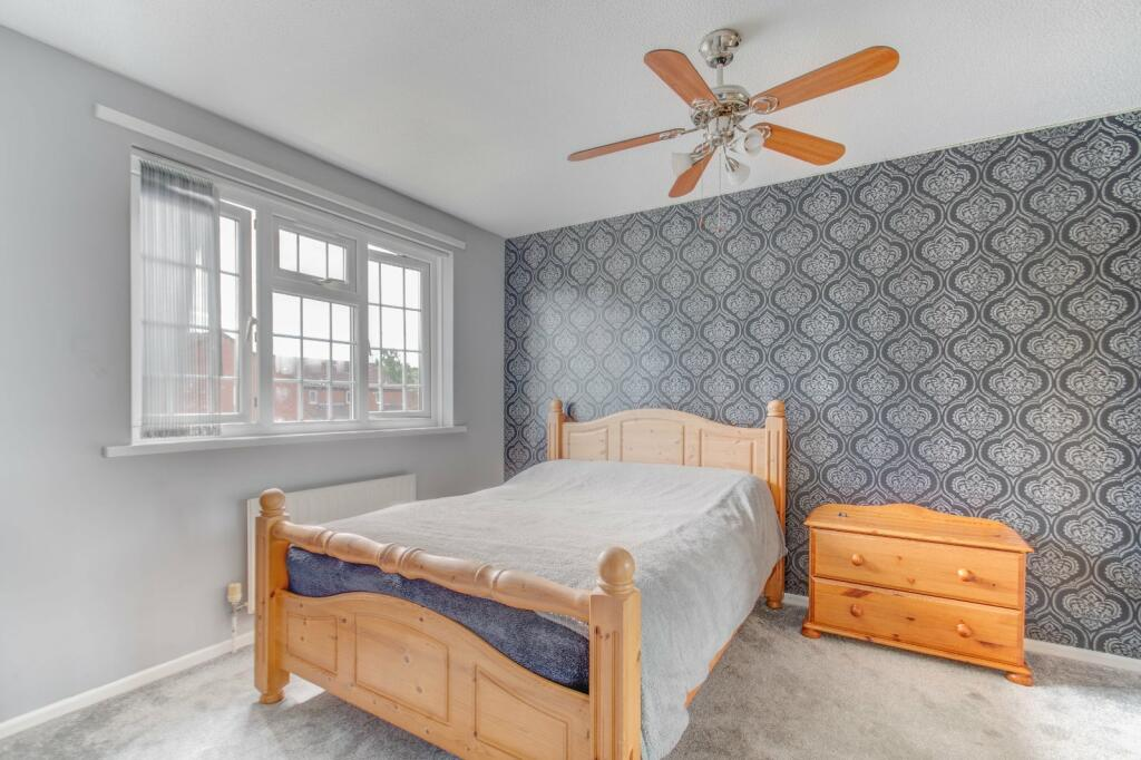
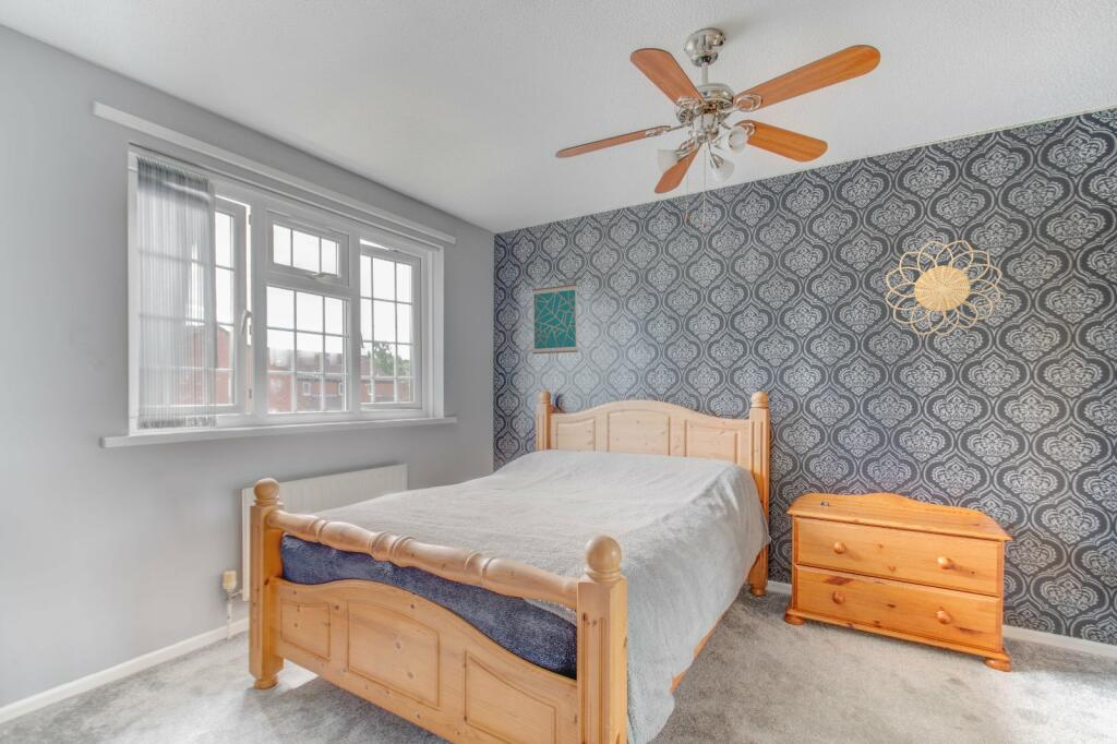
+ wall art (554, 320)
+ decorative wall piece (940, 287)
